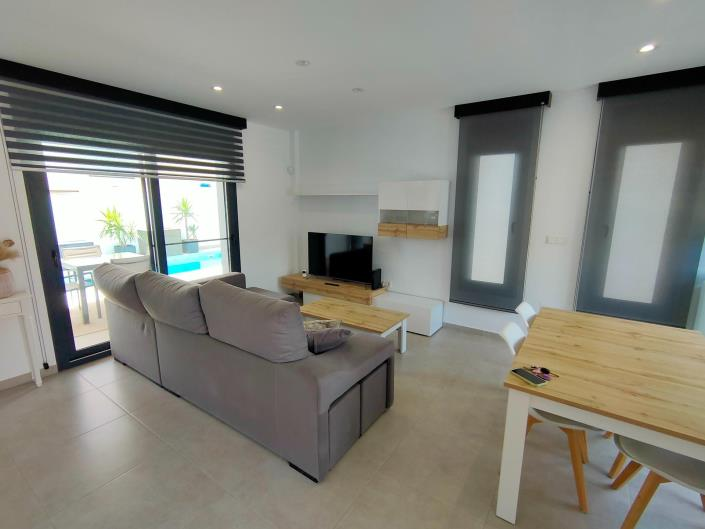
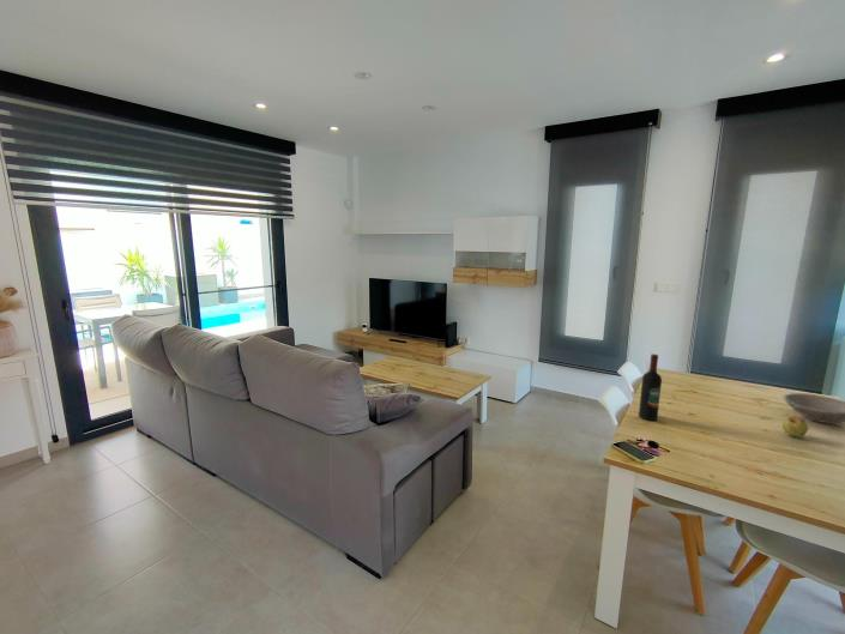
+ apple (793, 427)
+ wine bottle (651, 386)
+ bowl (817, 410)
